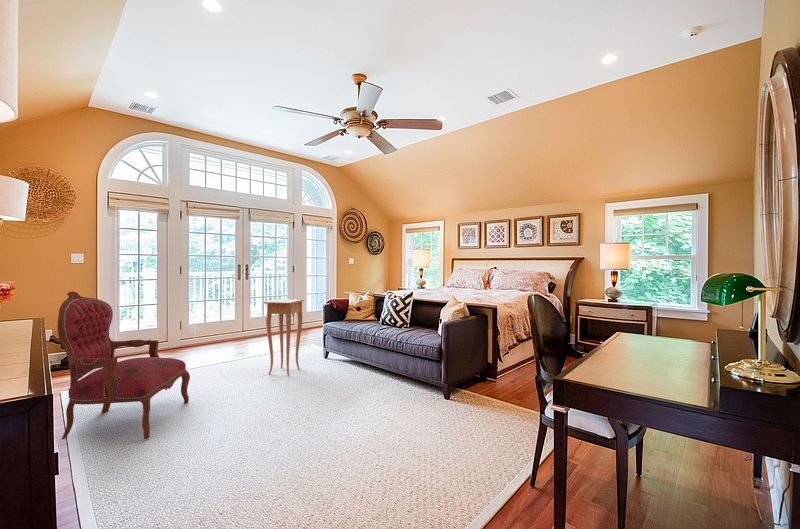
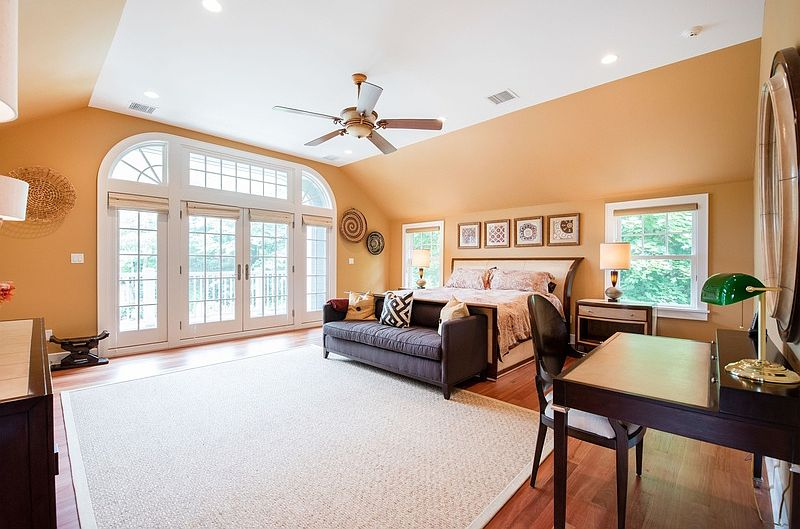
- armchair (123, 360)
- side table (282, 336)
